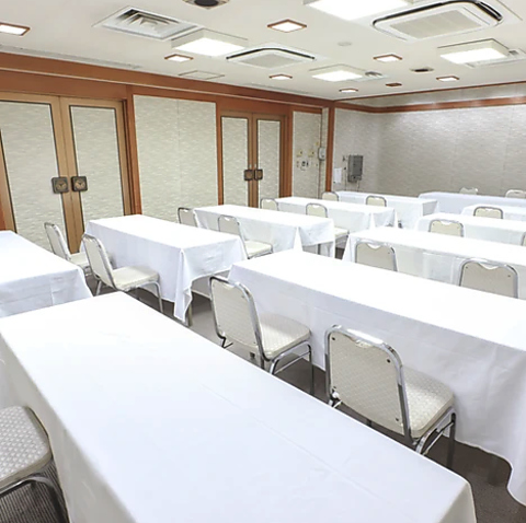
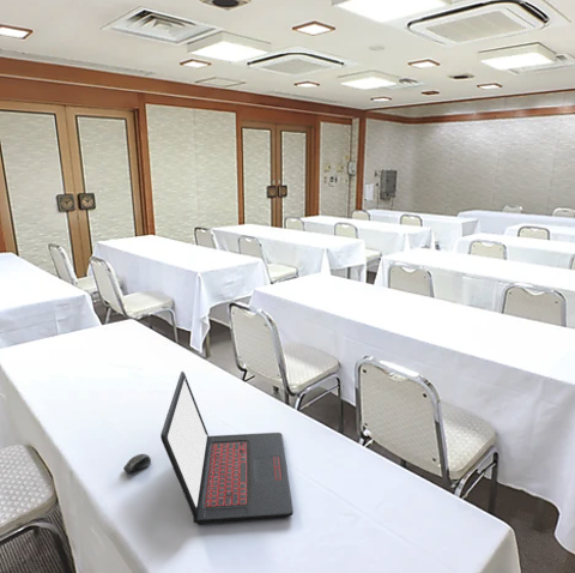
+ computer mouse (138, 460)
+ laptop (231, 435)
